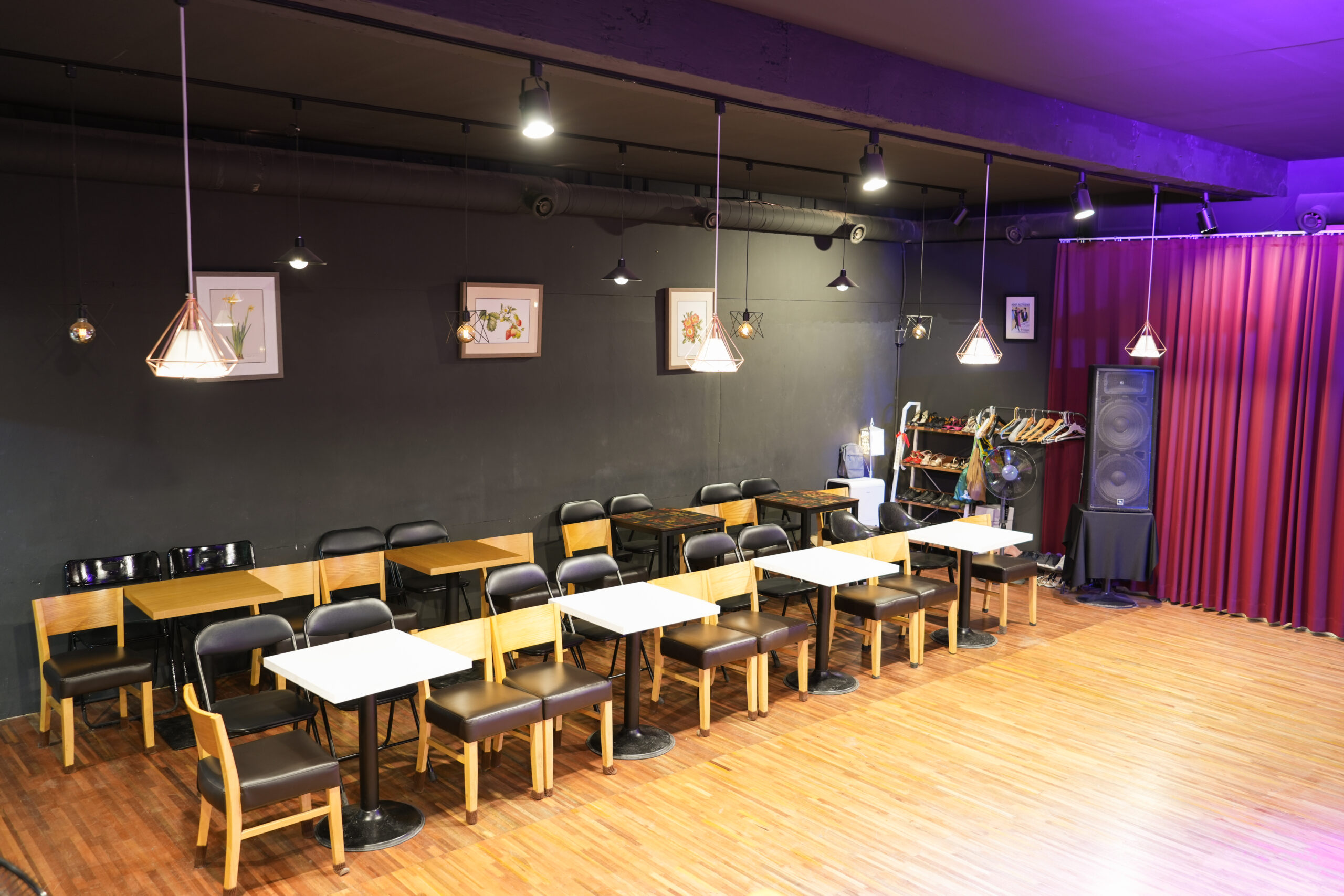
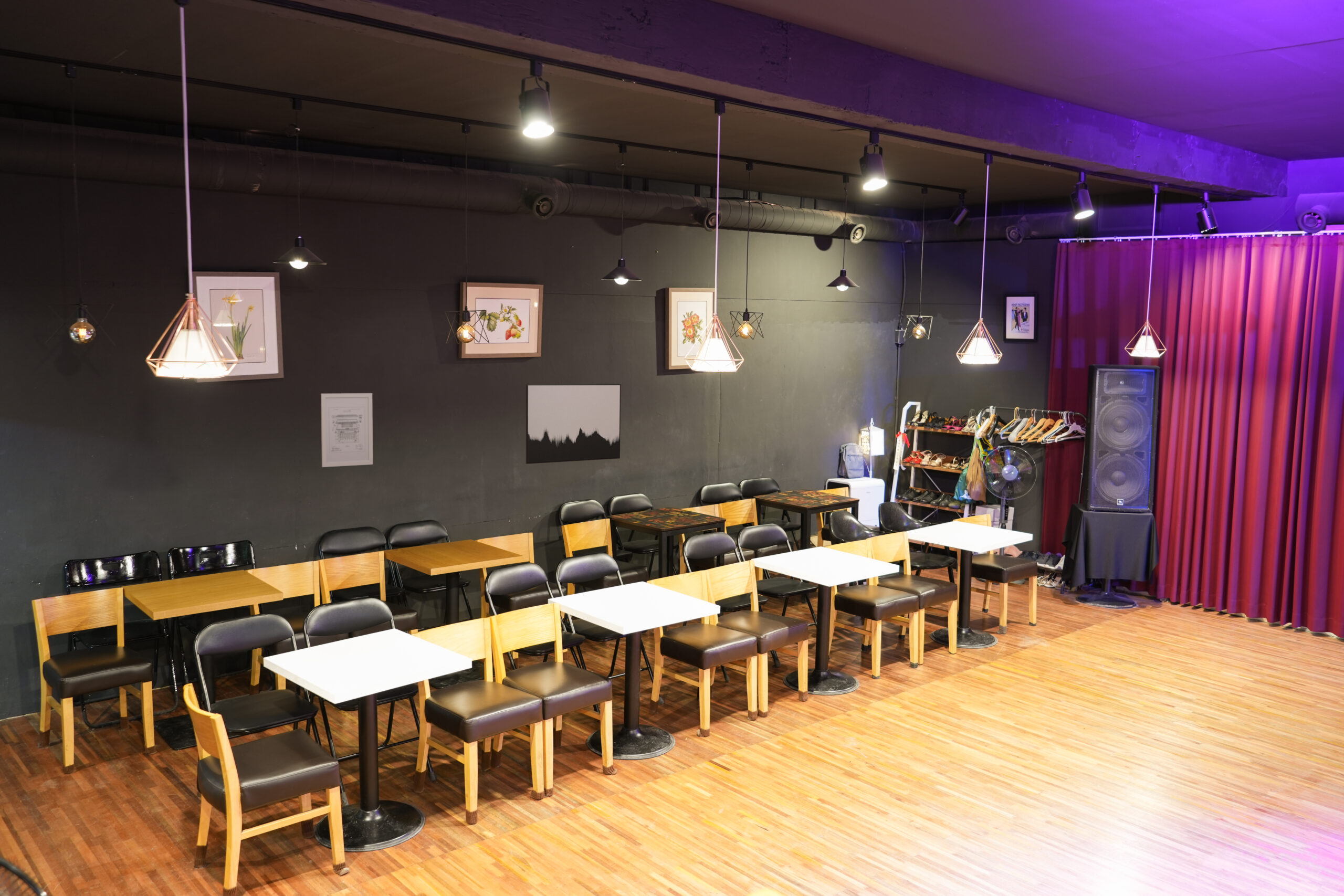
+ wall art (574, 423)
+ wall art (347, 429)
